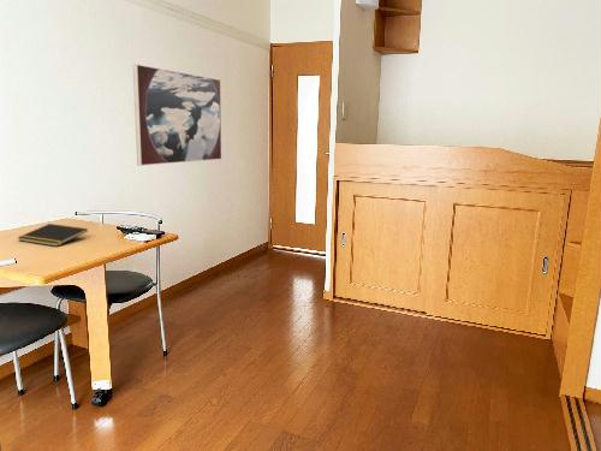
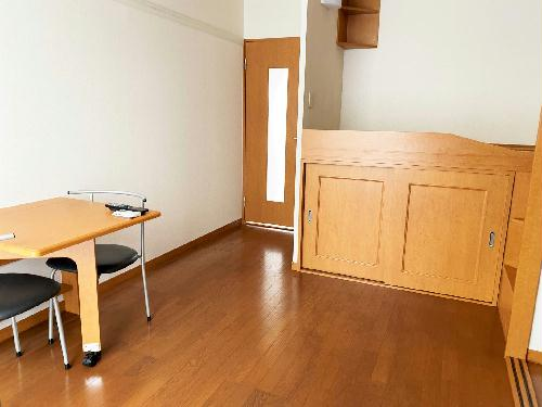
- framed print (183, 118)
- notepad (53, 233)
